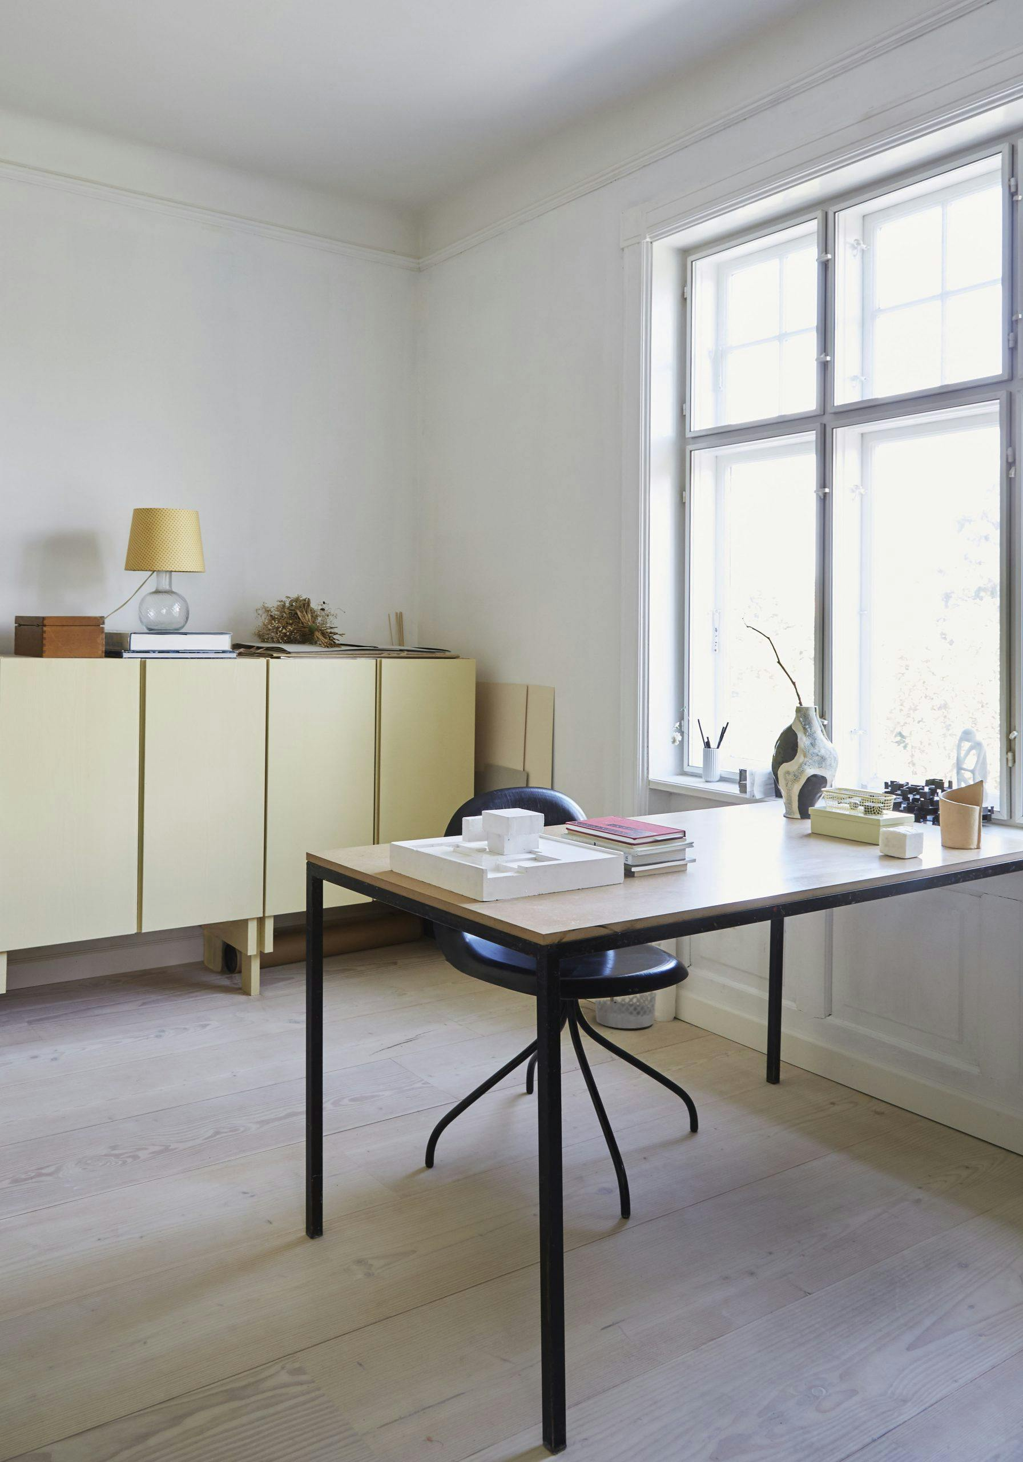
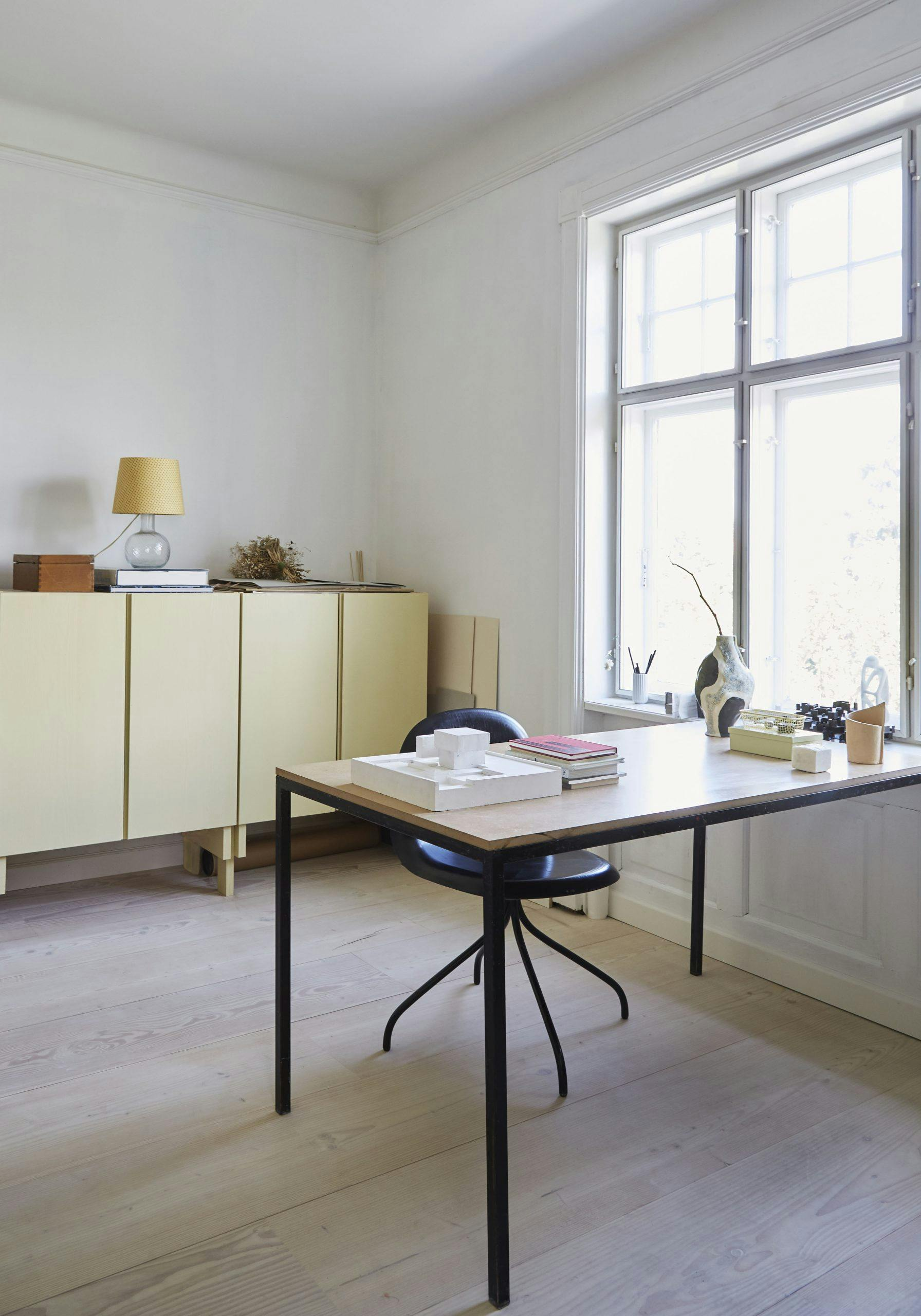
- wastebasket (629, 997)
